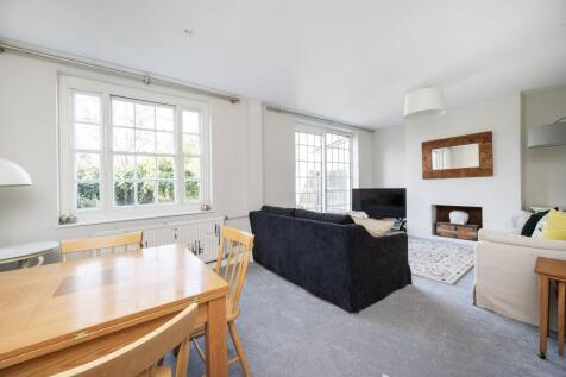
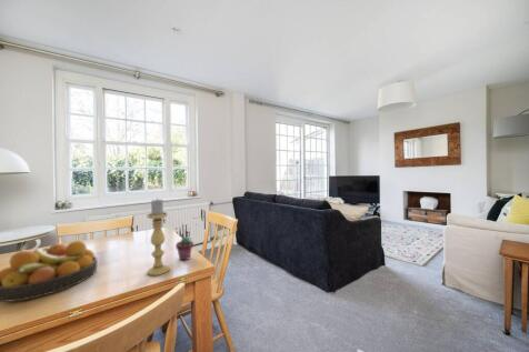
+ fruit bowl (48, 262)
+ candle holder (158, 234)
+ potted succulent (184, 247)
